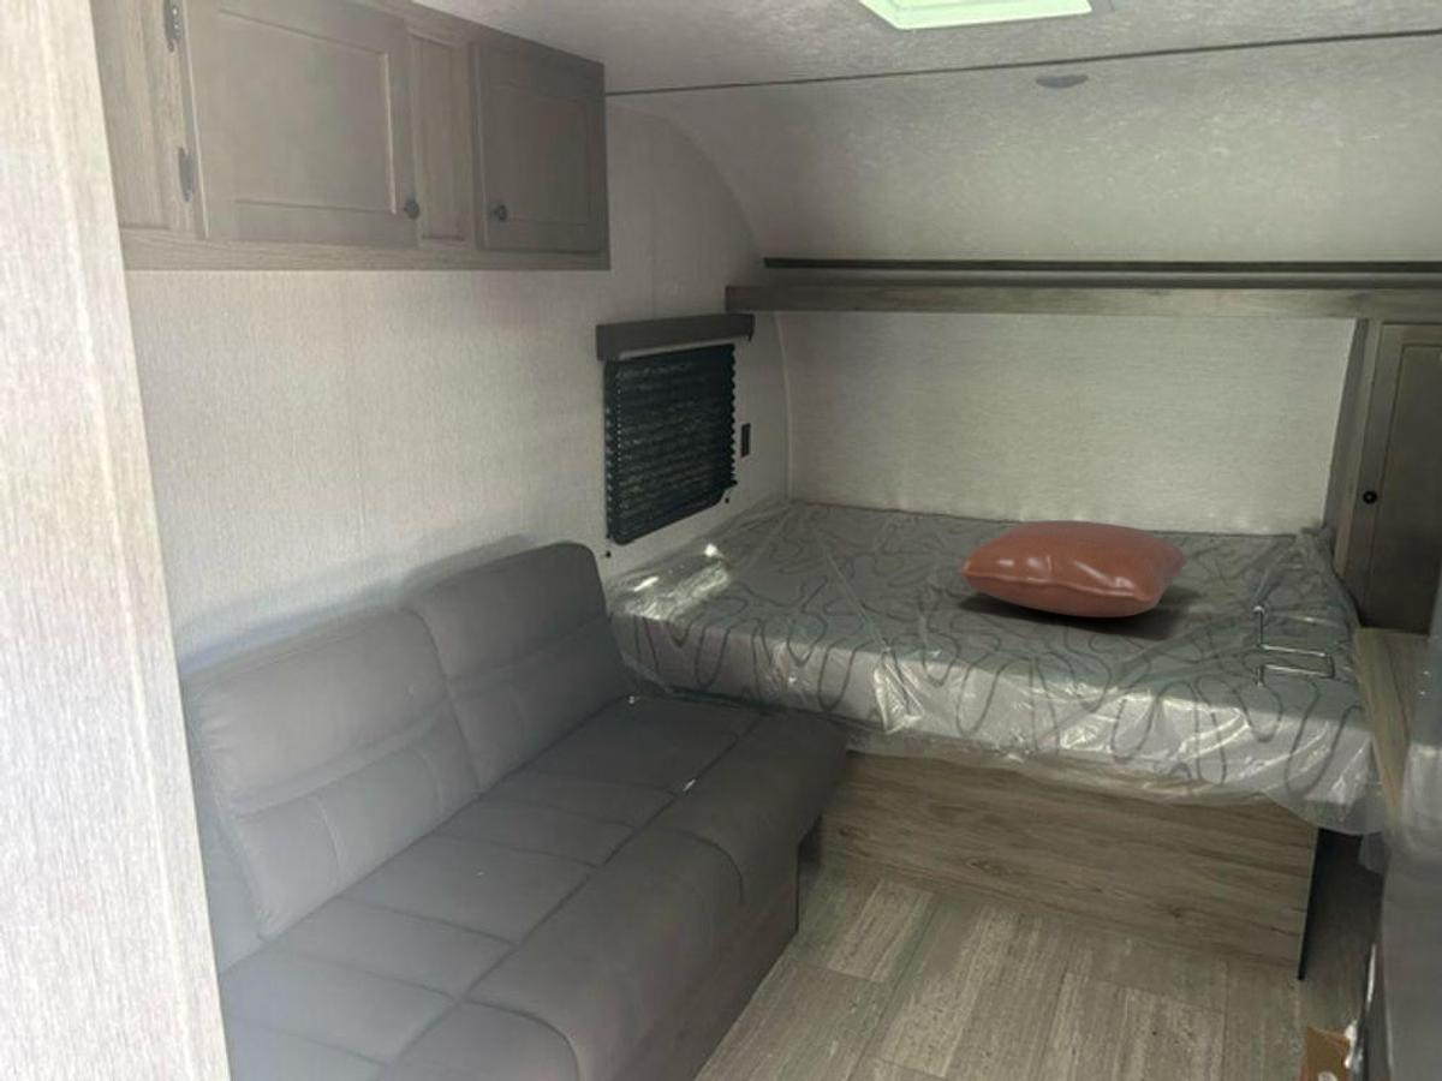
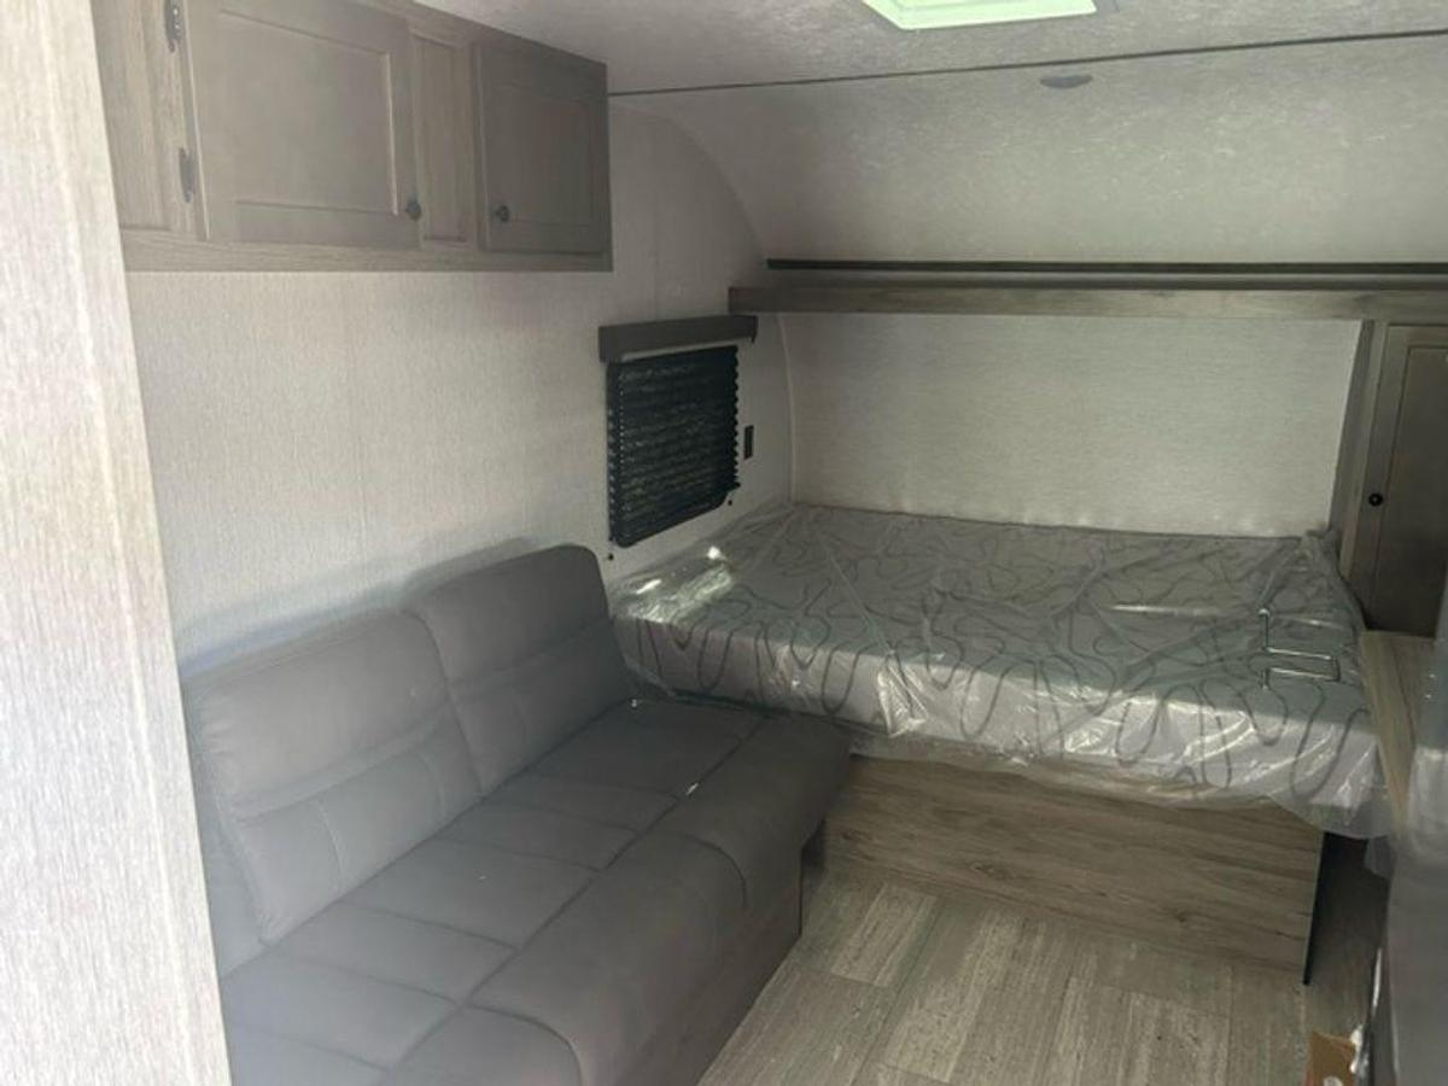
- pillow (1073, 567)
